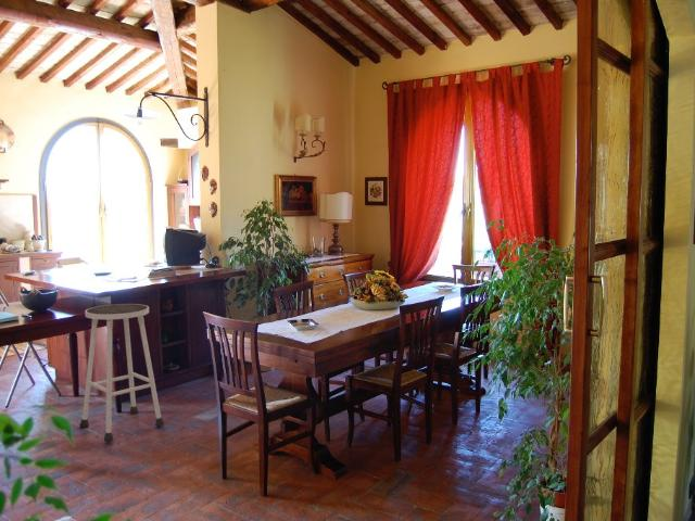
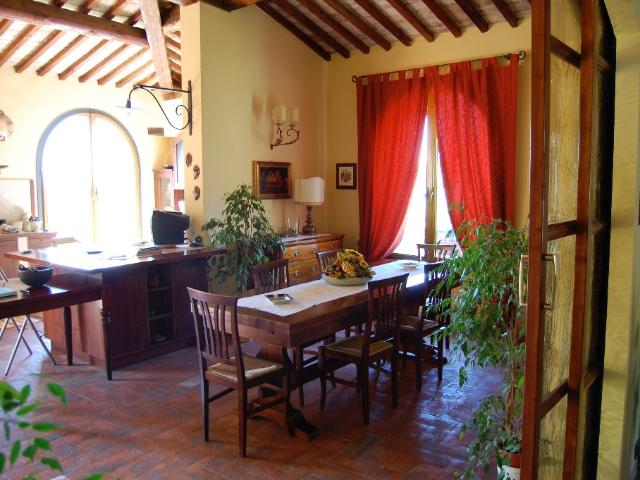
- stool (122, 376)
